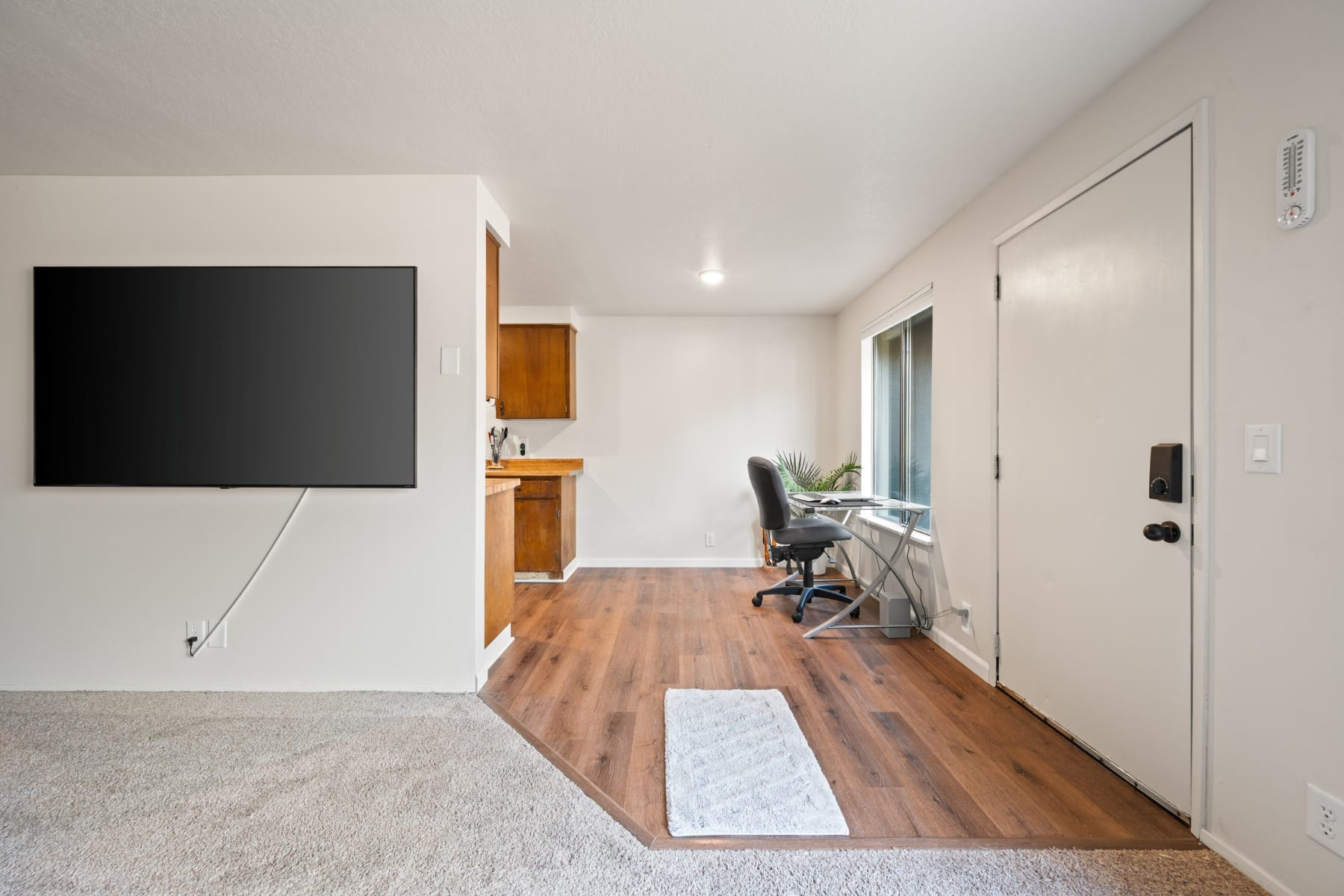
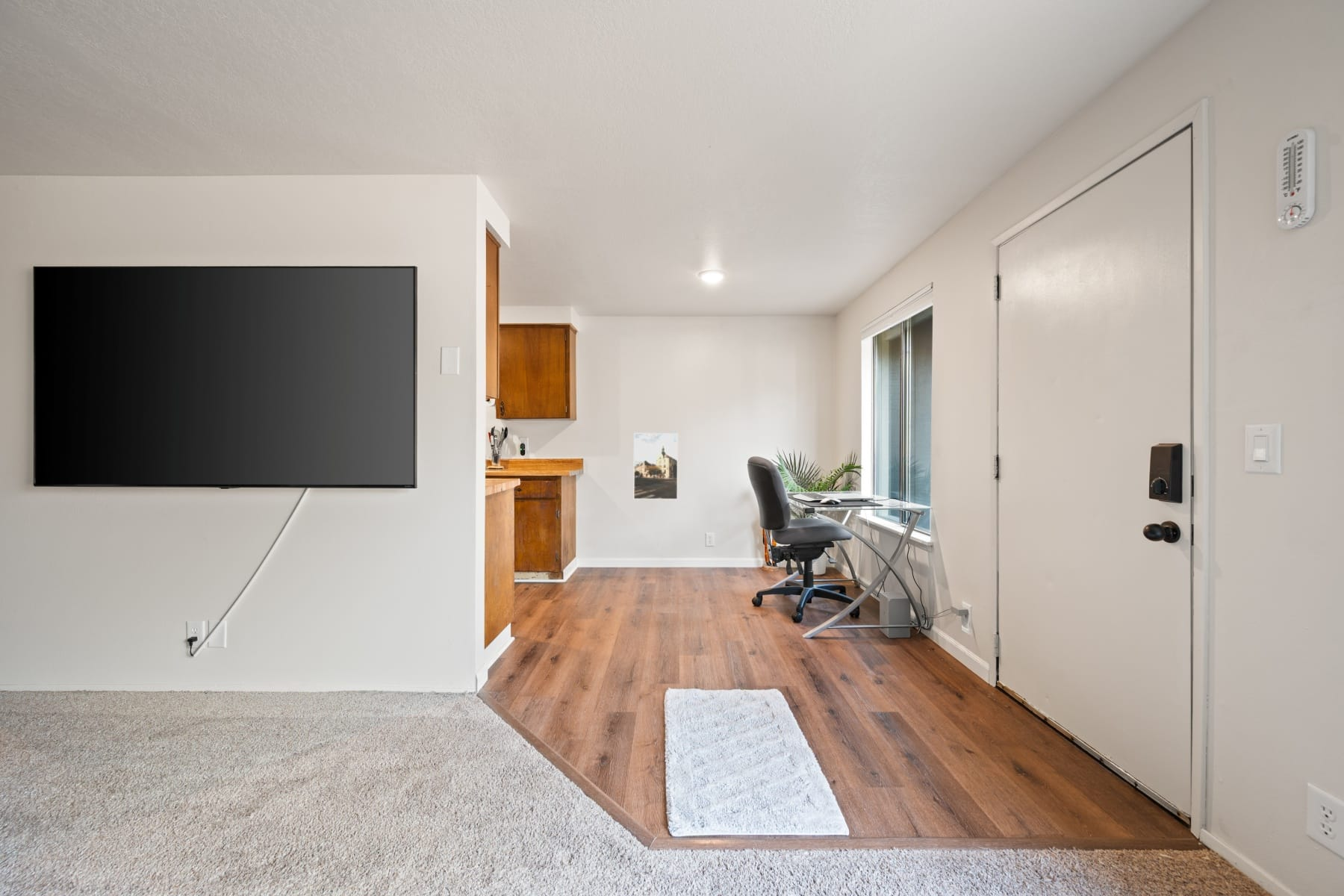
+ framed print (656, 466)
